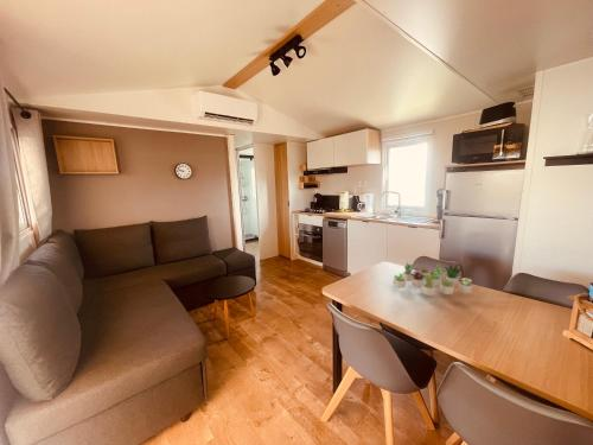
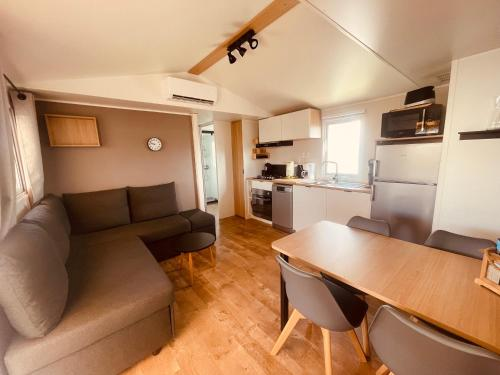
- succulent plant (423, 274)
